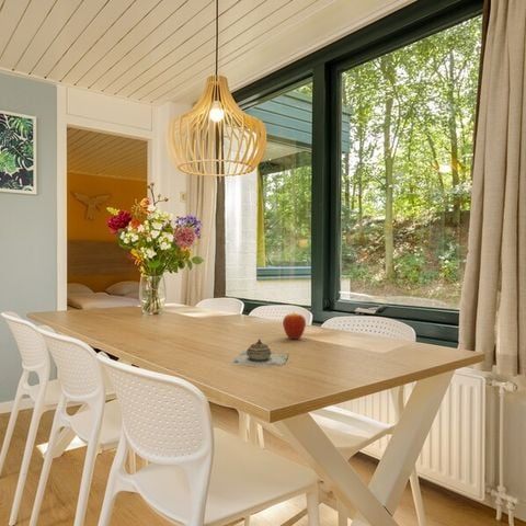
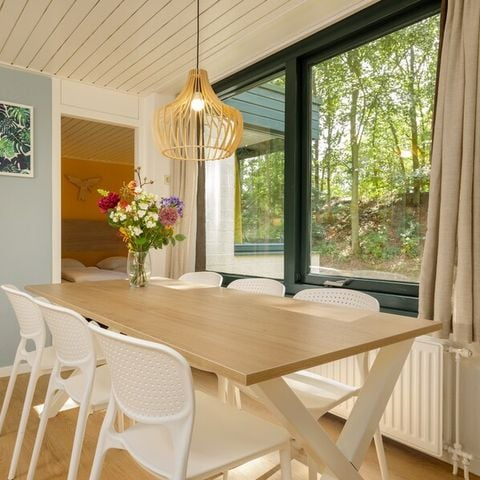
- decorative bowl (261, 348)
- fruit (294, 324)
